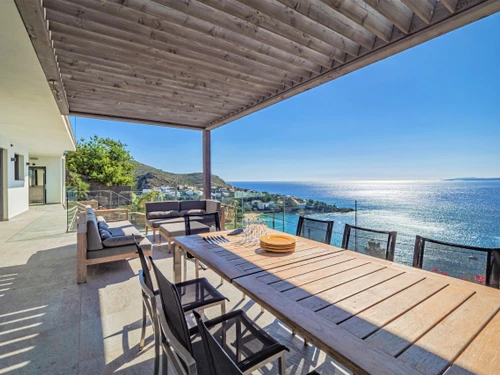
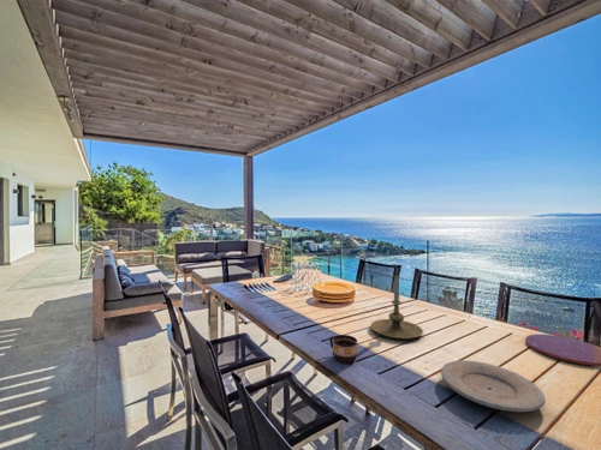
+ plate (488, 385)
+ cup (344, 348)
+ plate (566, 348)
+ candle holder (395, 302)
